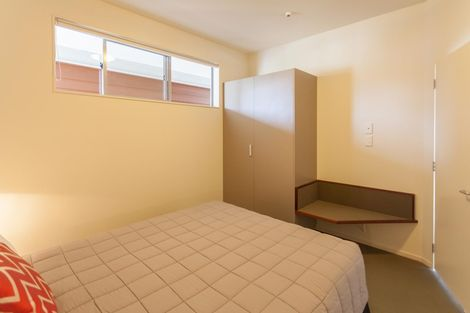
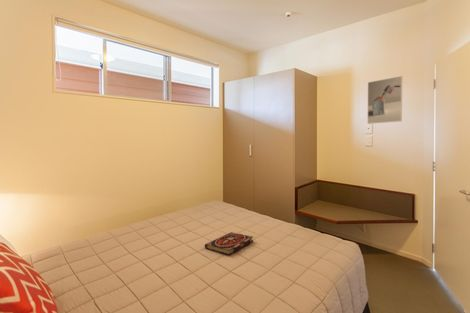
+ book (230, 241)
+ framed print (384, 101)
